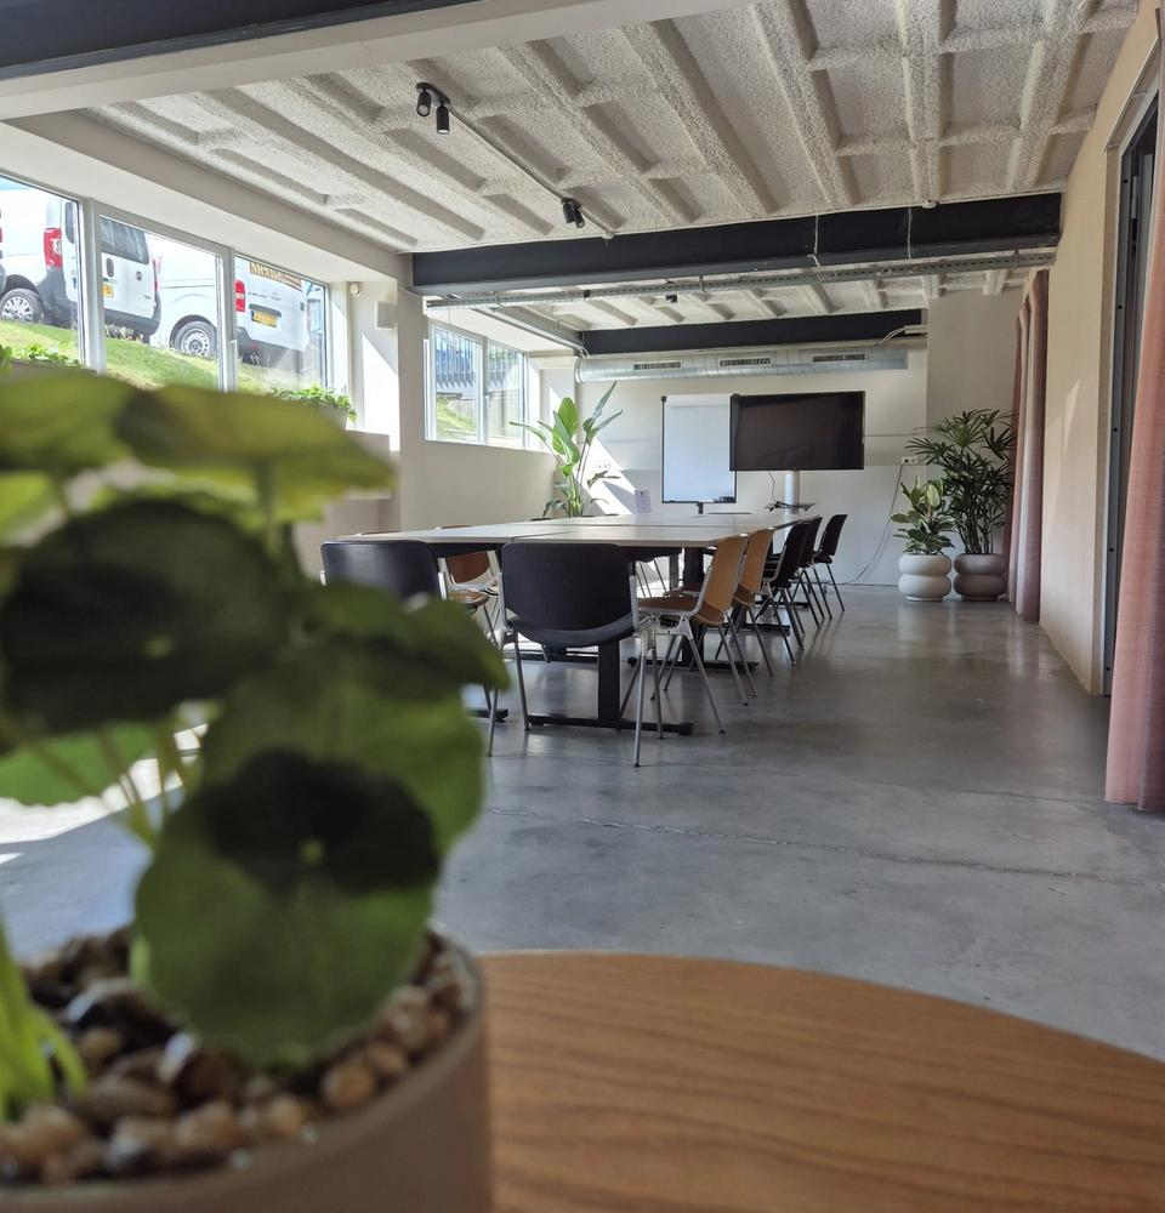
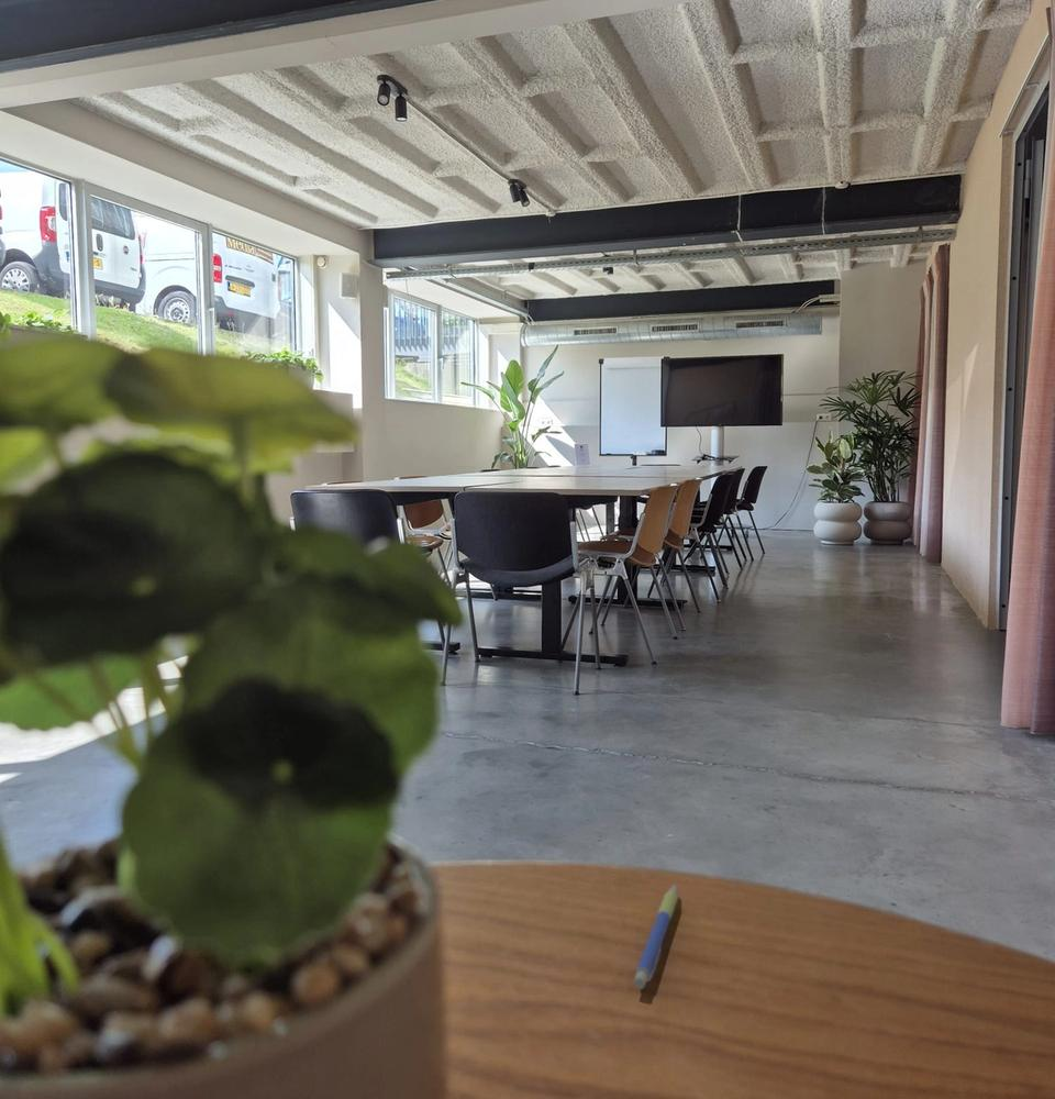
+ pen (658, 929)
